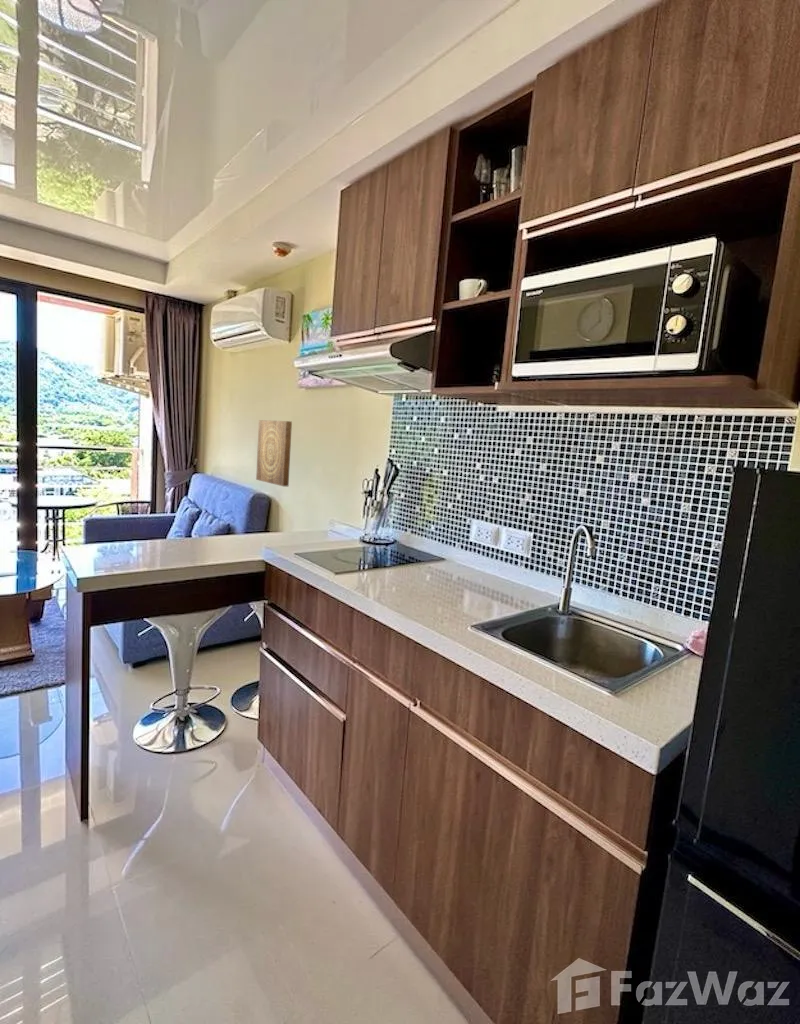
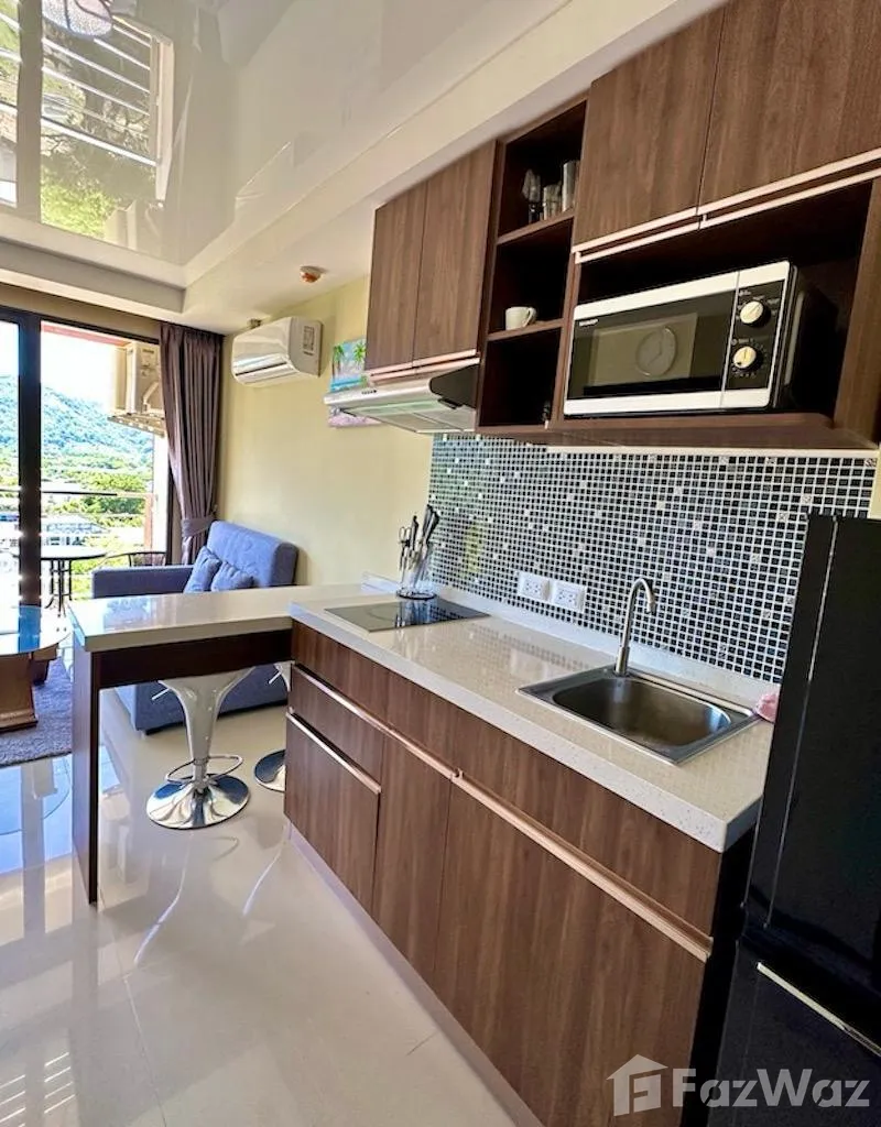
- wall art (273, 452)
